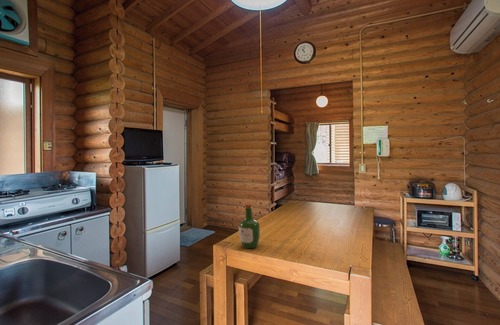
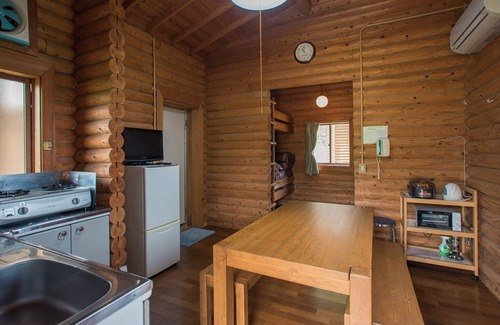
- wine bottle (249, 224)
